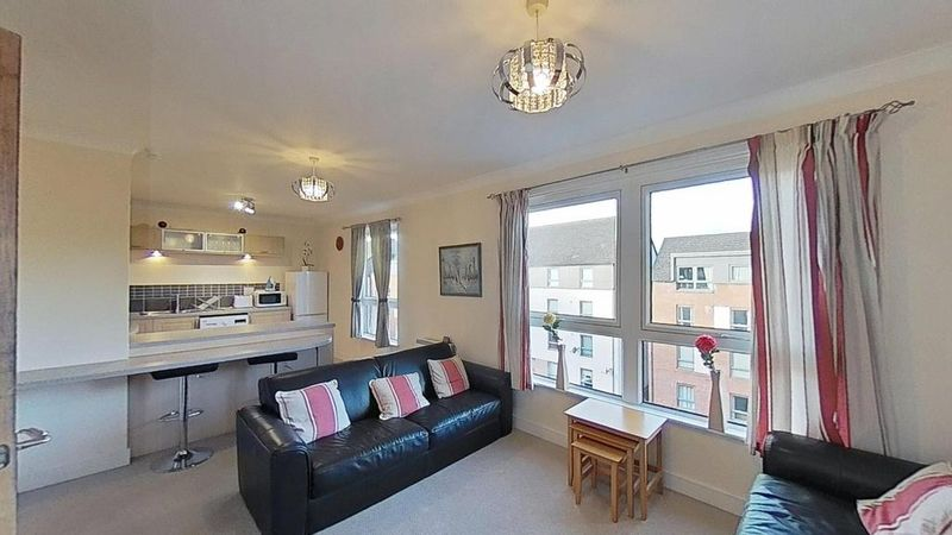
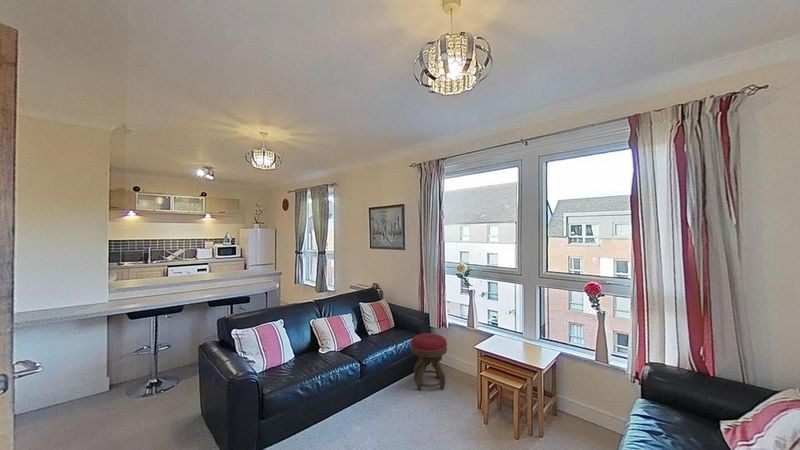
+ stool (428, 359)
